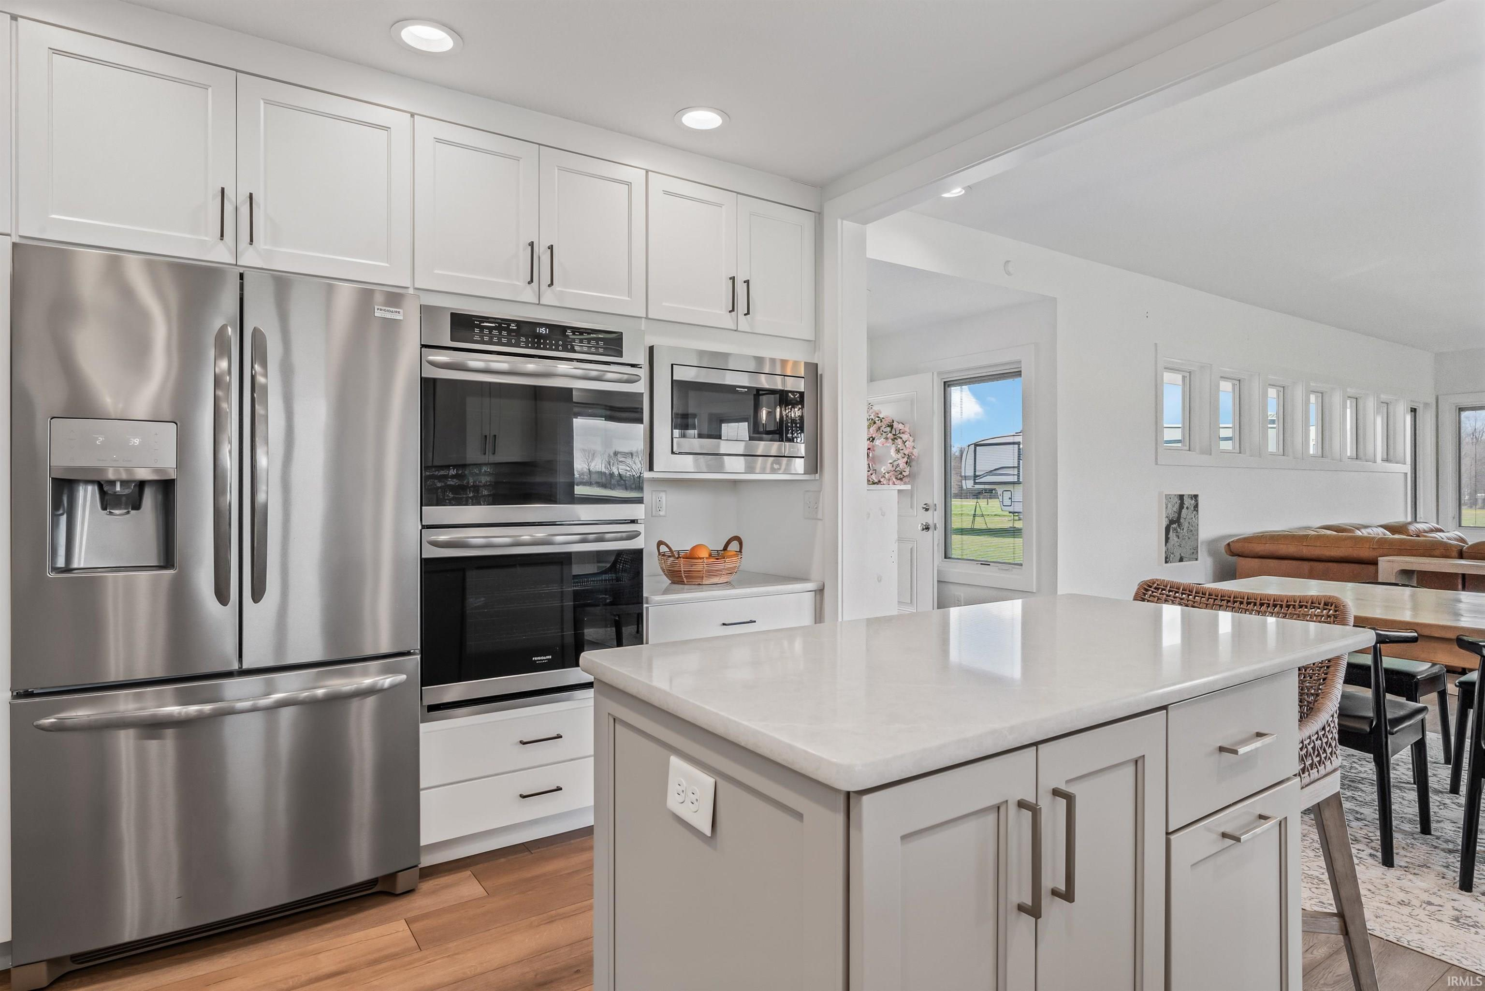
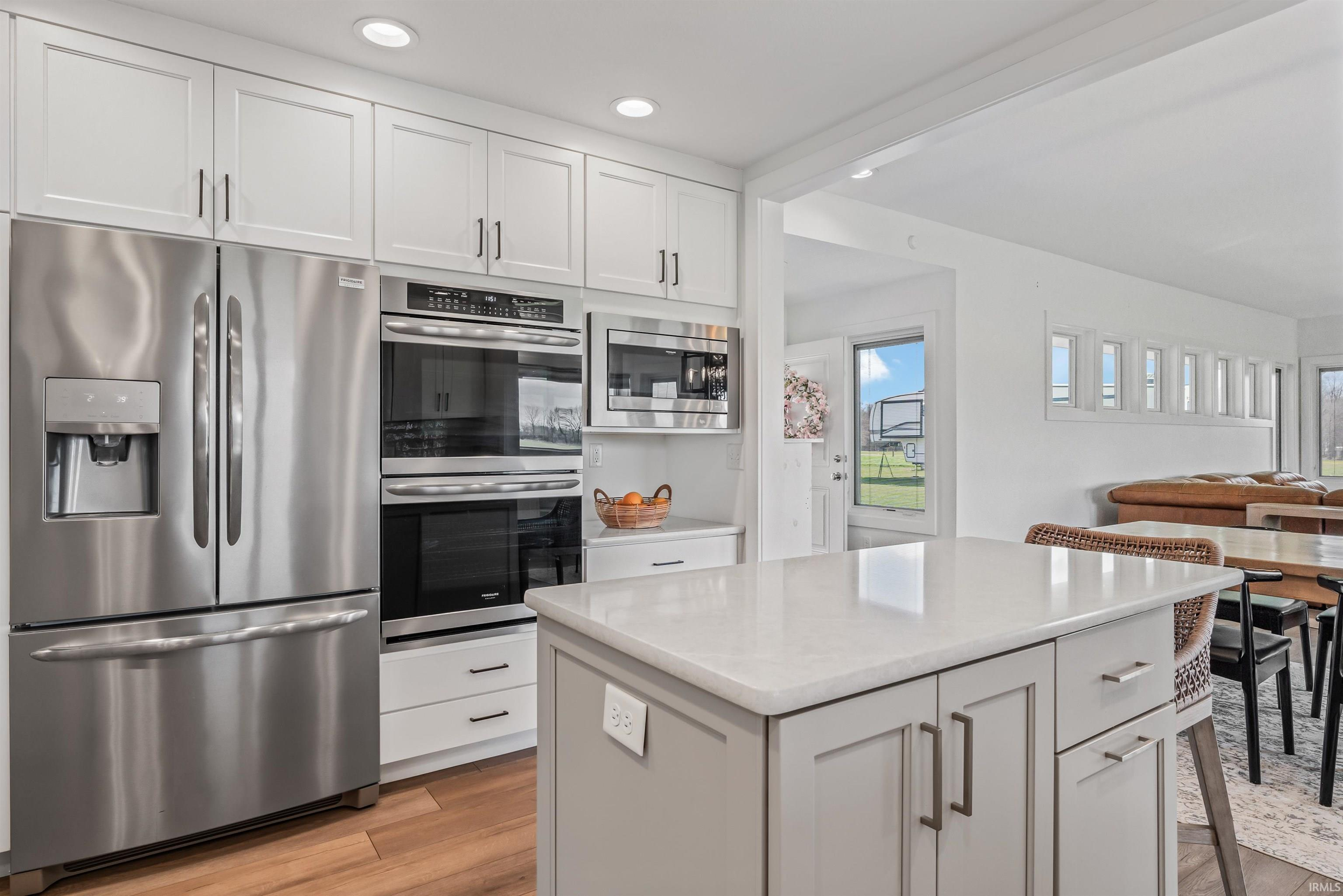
- wall art (1179, 528)
